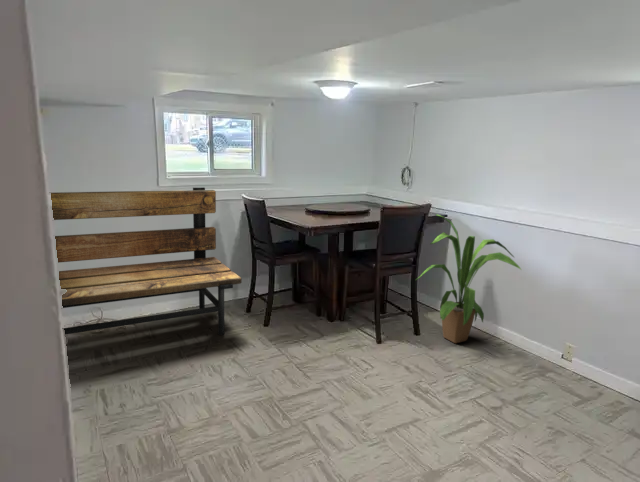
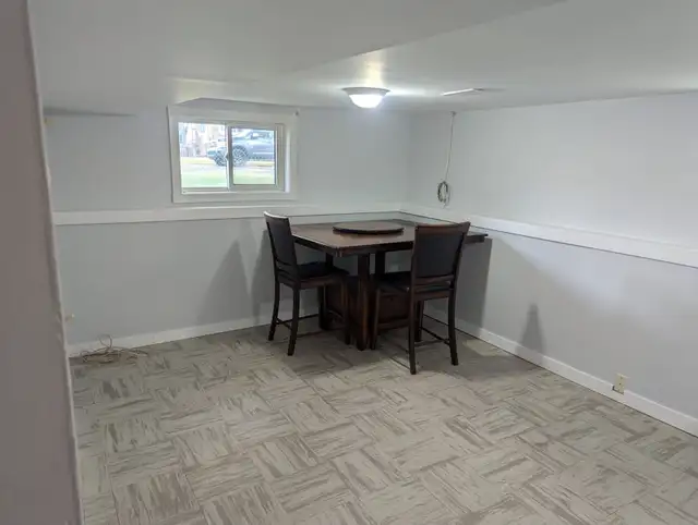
- house plant (469, 284)
- bench (125, 268)
